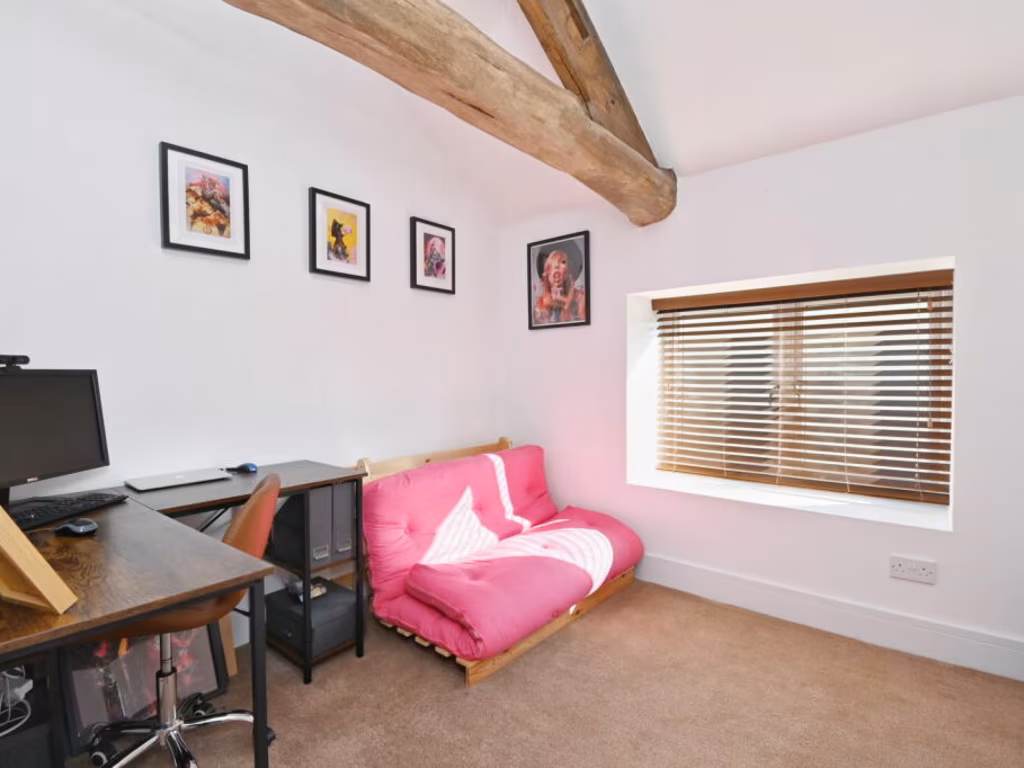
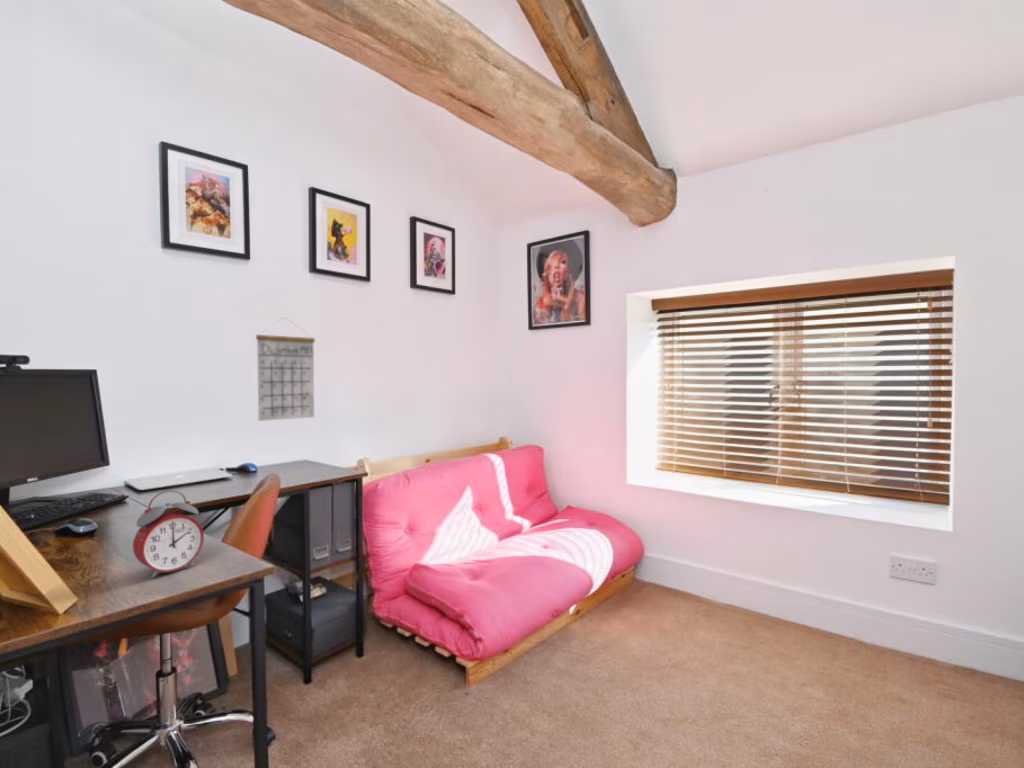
+ alarm clock (168, 530)
+ calendar (286, 368)
